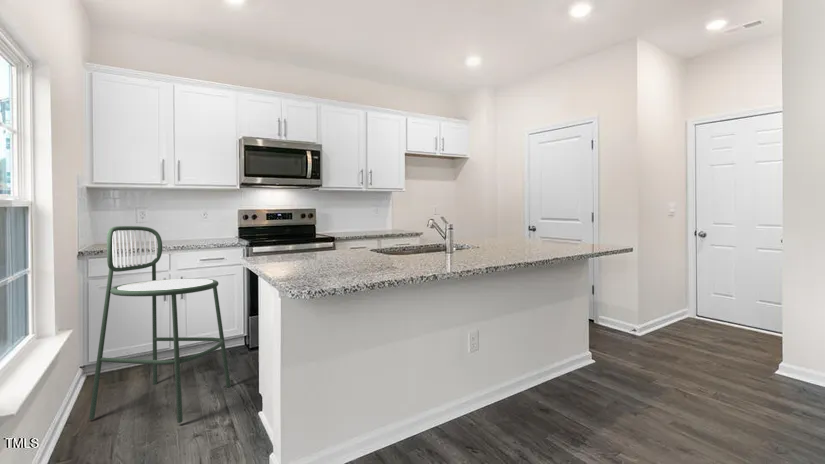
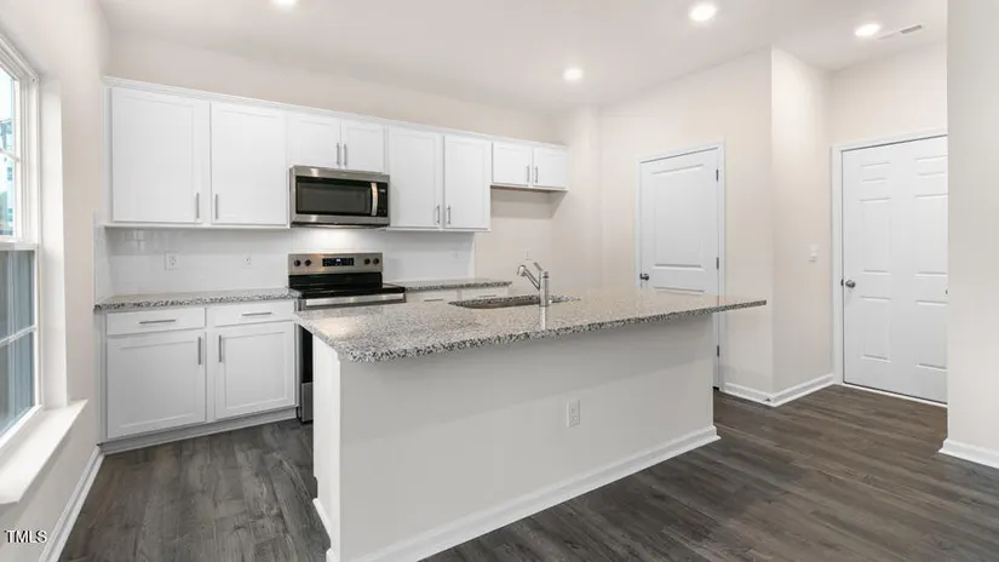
- bar stool (172, 314)
